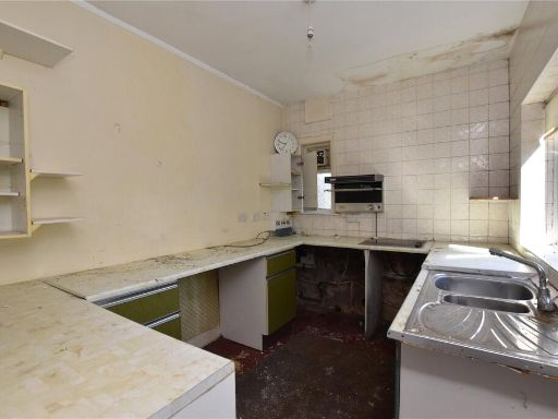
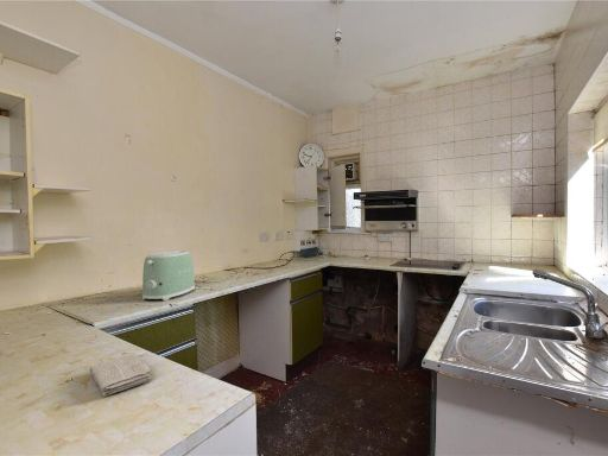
+ toaster (170, 272)
+ washcloth (120, 372)
